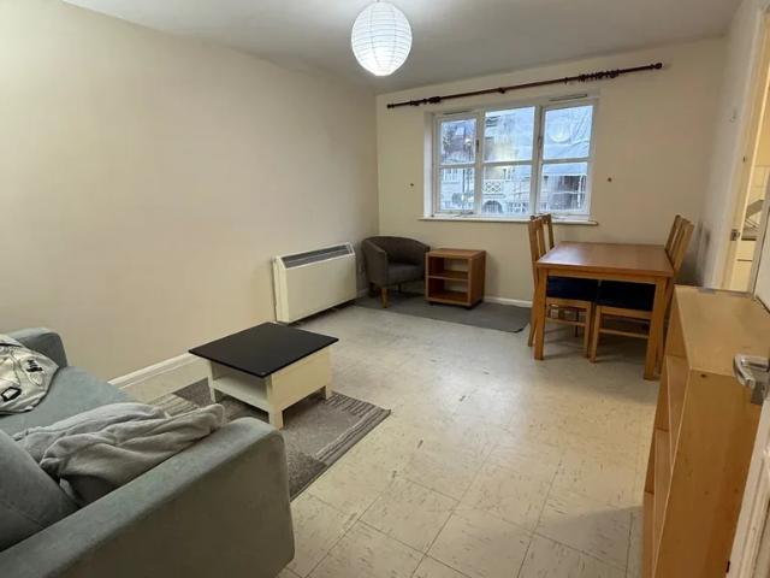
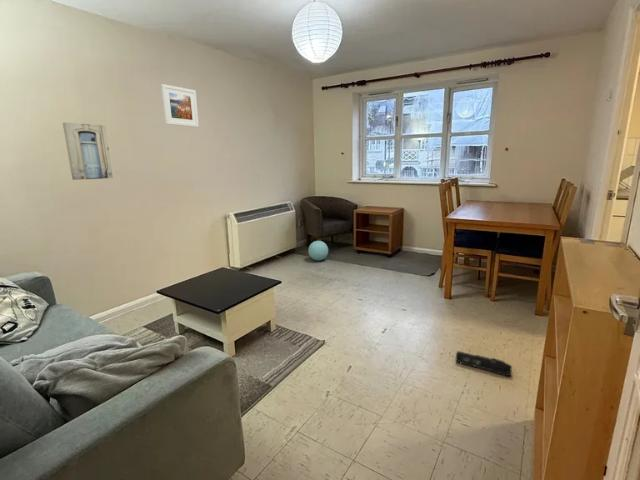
+ toy train (483, 362)
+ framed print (180, 106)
+ wall art (89, 152)
+ ball (318, 250)
